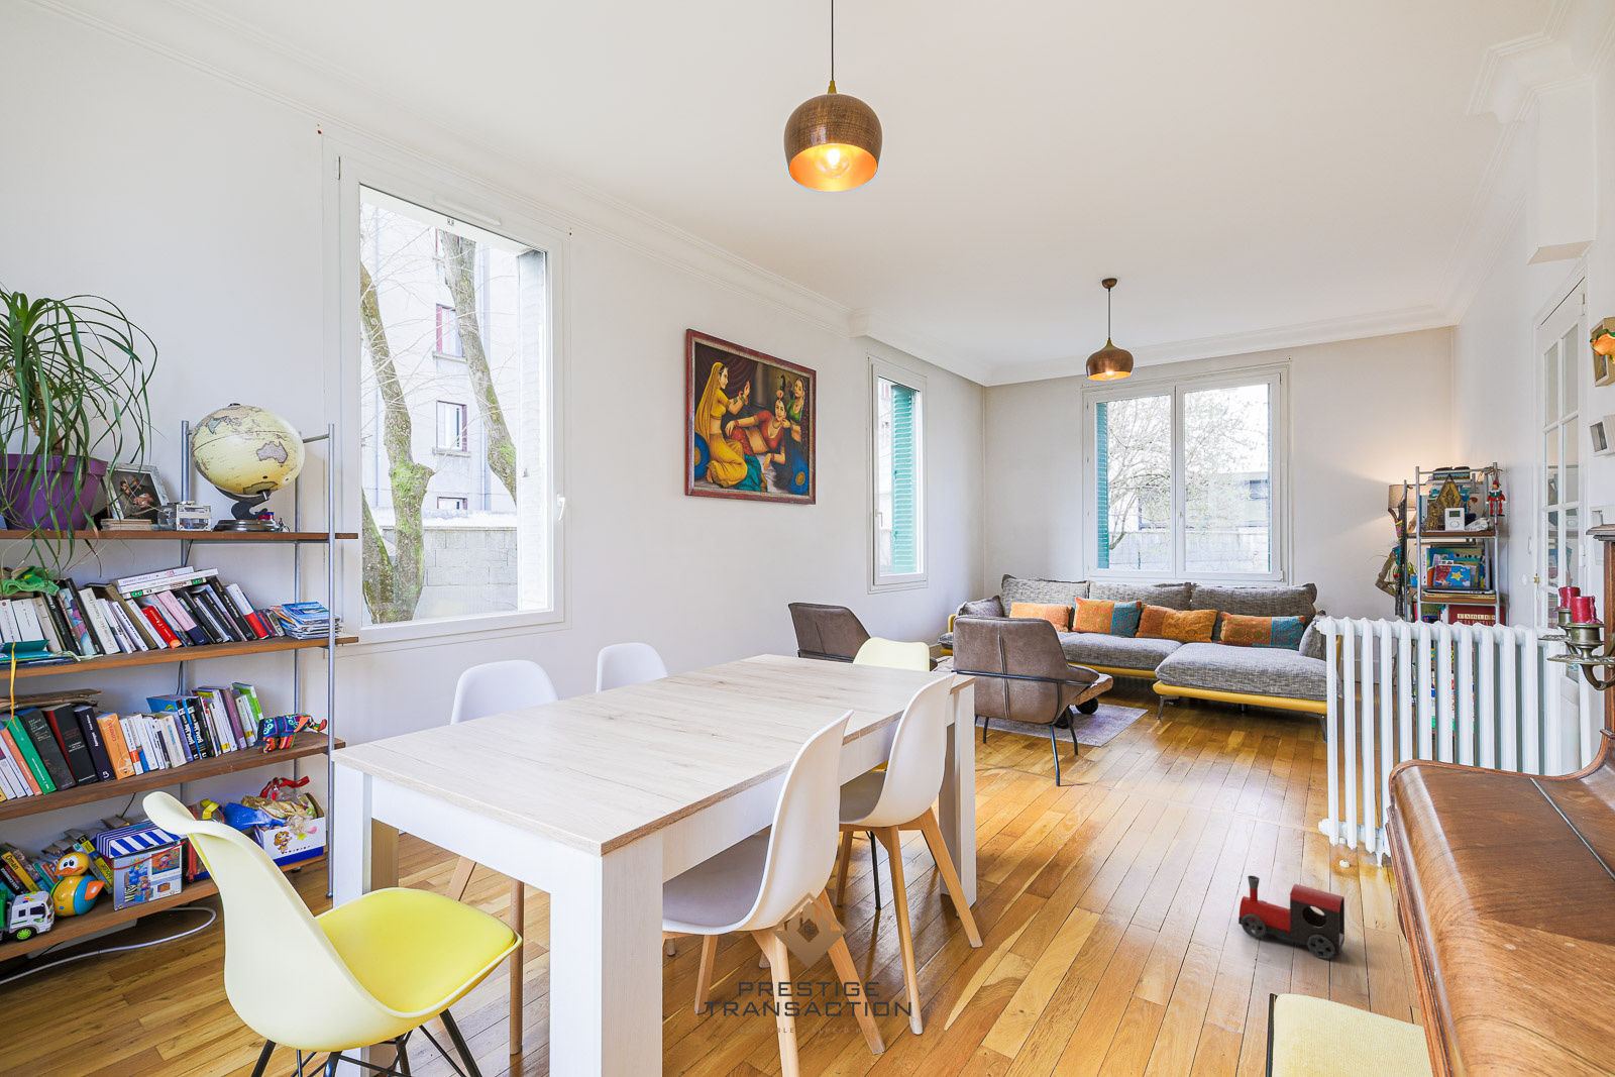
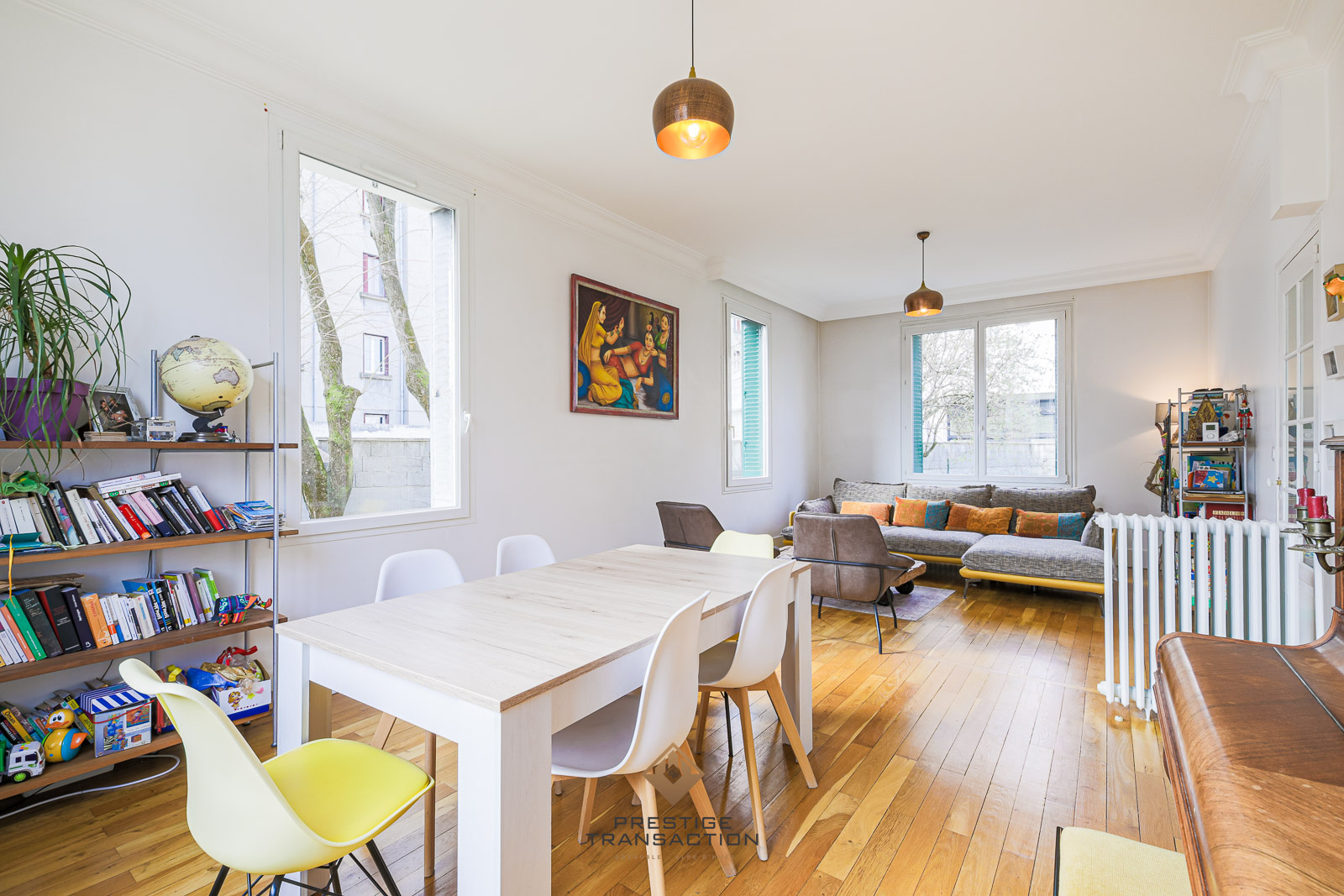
- toy train (1291, 911)
